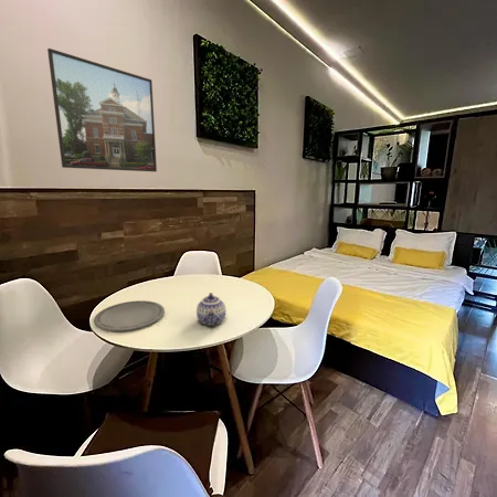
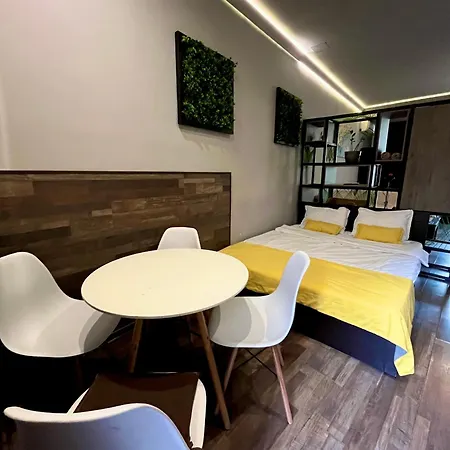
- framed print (110, 119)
- plate (130, 315)
- teapot (211, 307)
